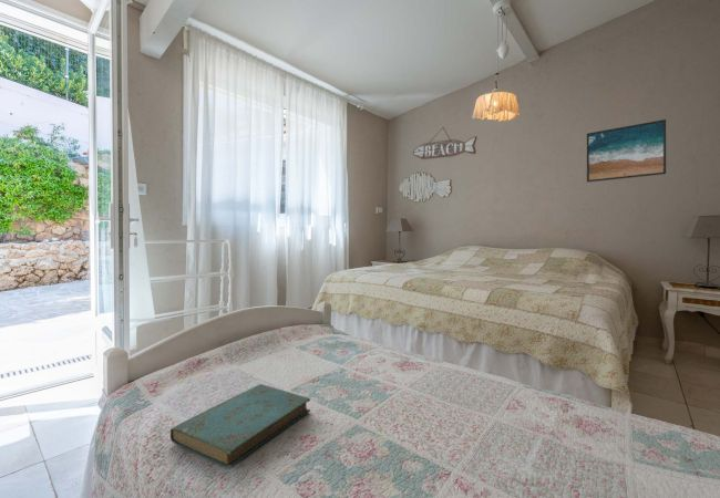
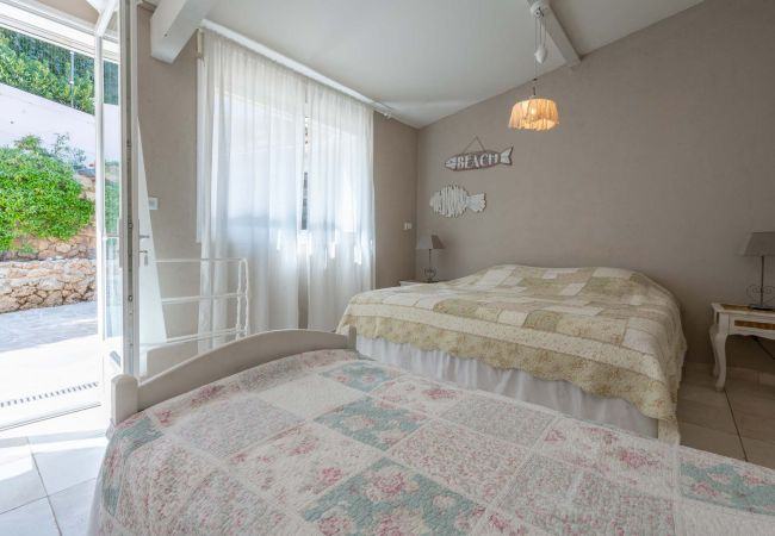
- book (246, 417)
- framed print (624, 152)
